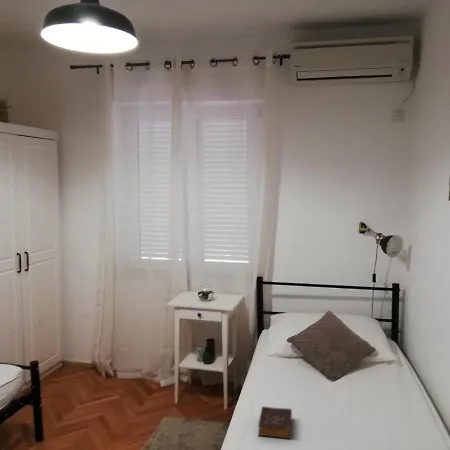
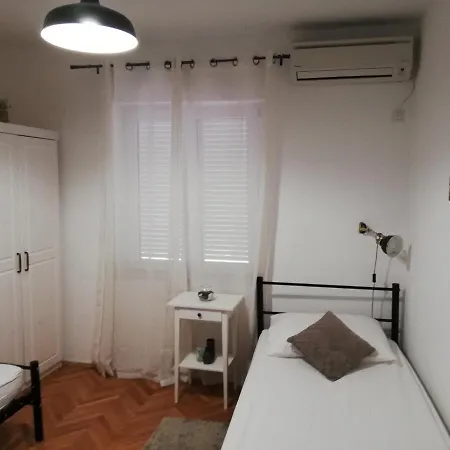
- book (275, 421)
